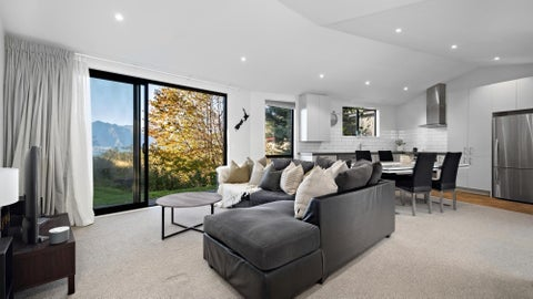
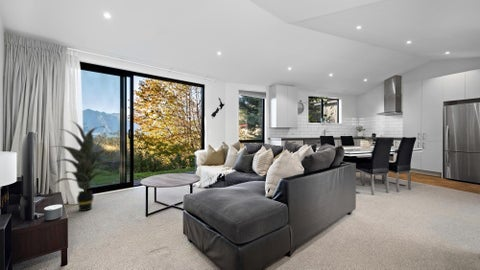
+ indoor plant (80, 165)
